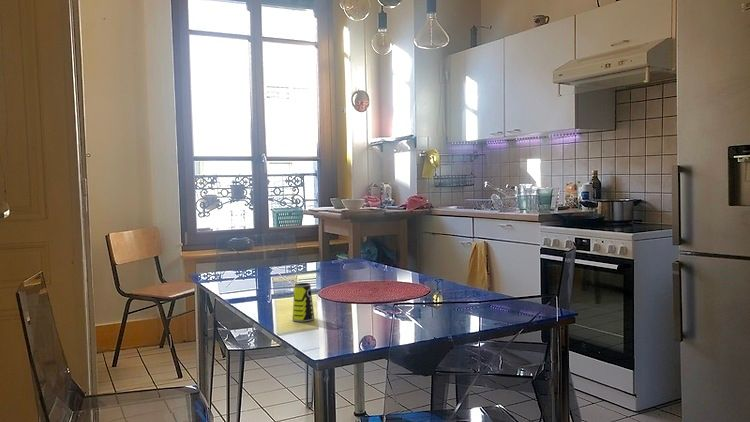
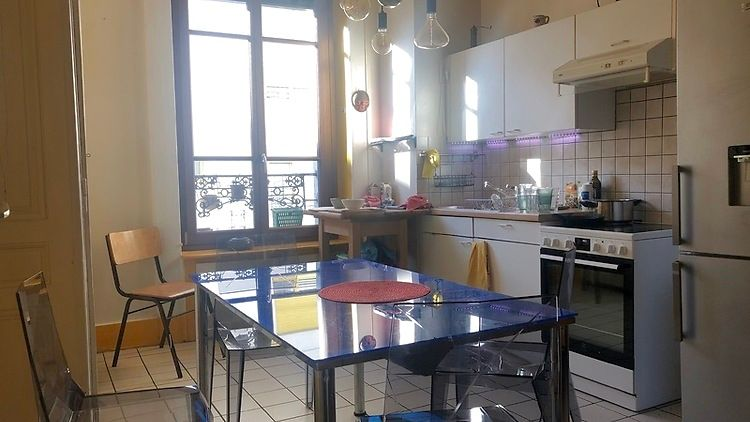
- cup (302, 301)
